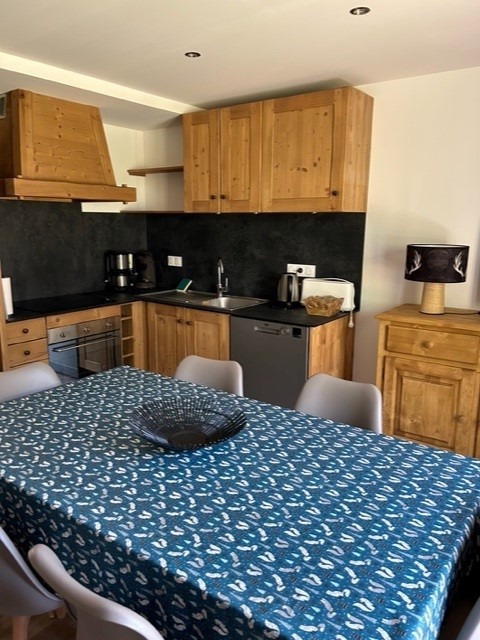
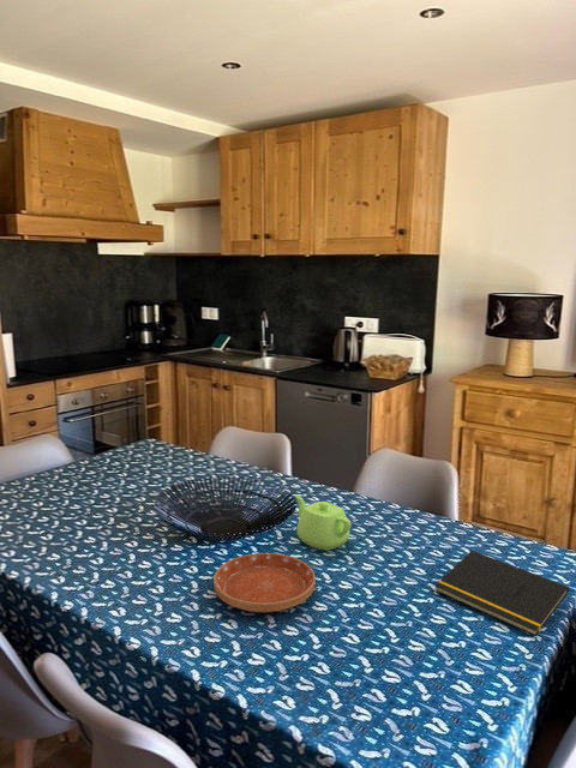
+ saucer (264, 582)
+ notepad (500, 588)
+ teapot (320, 520)
